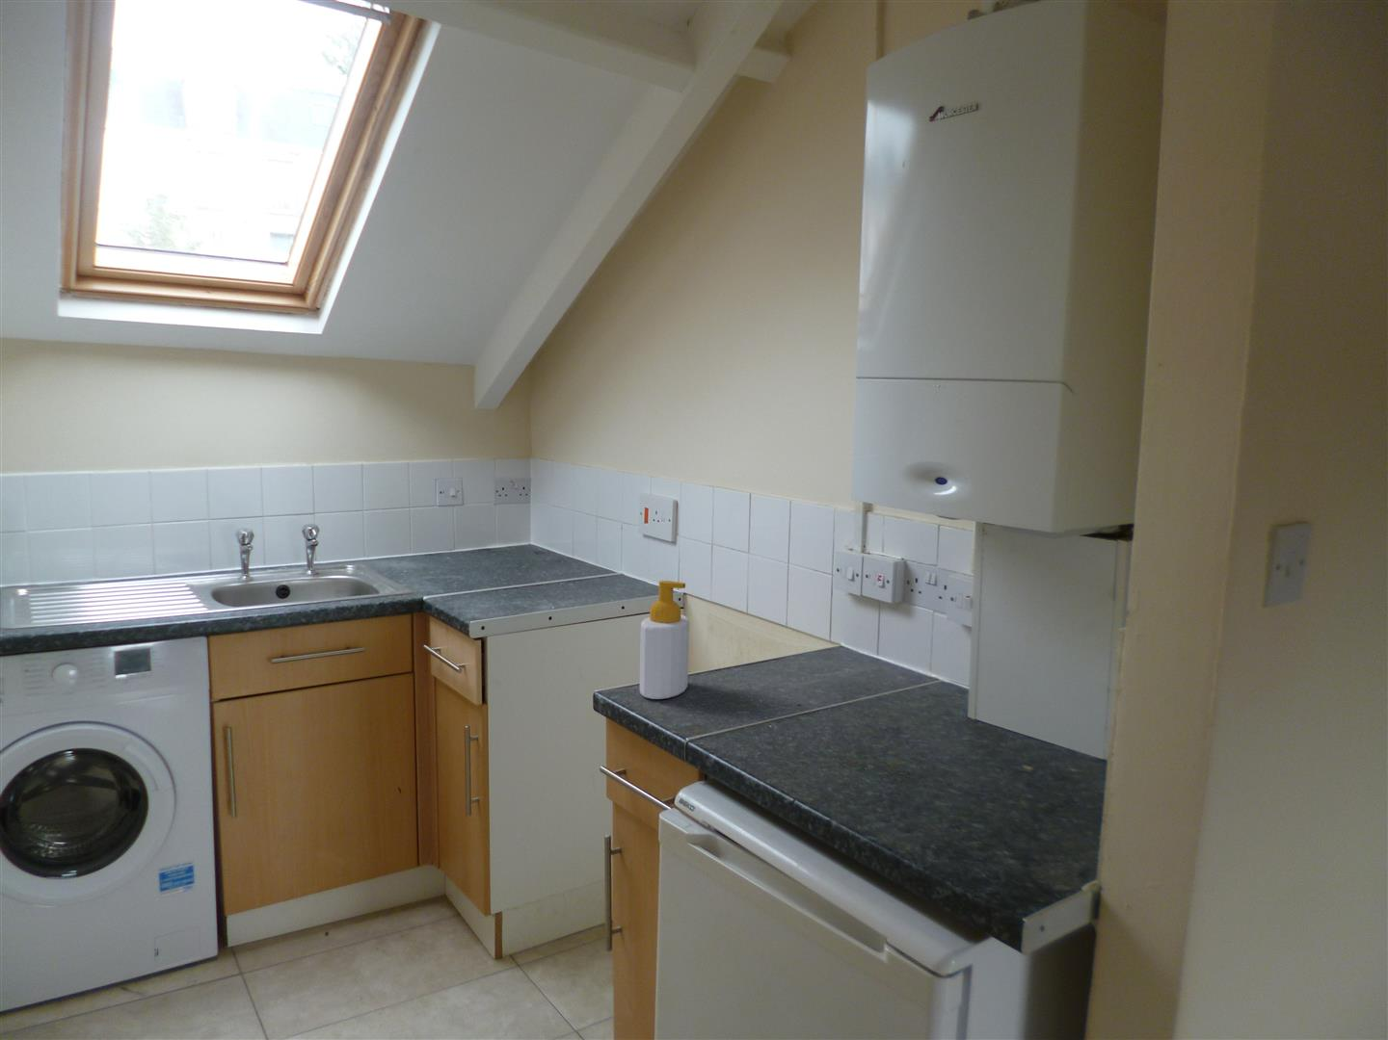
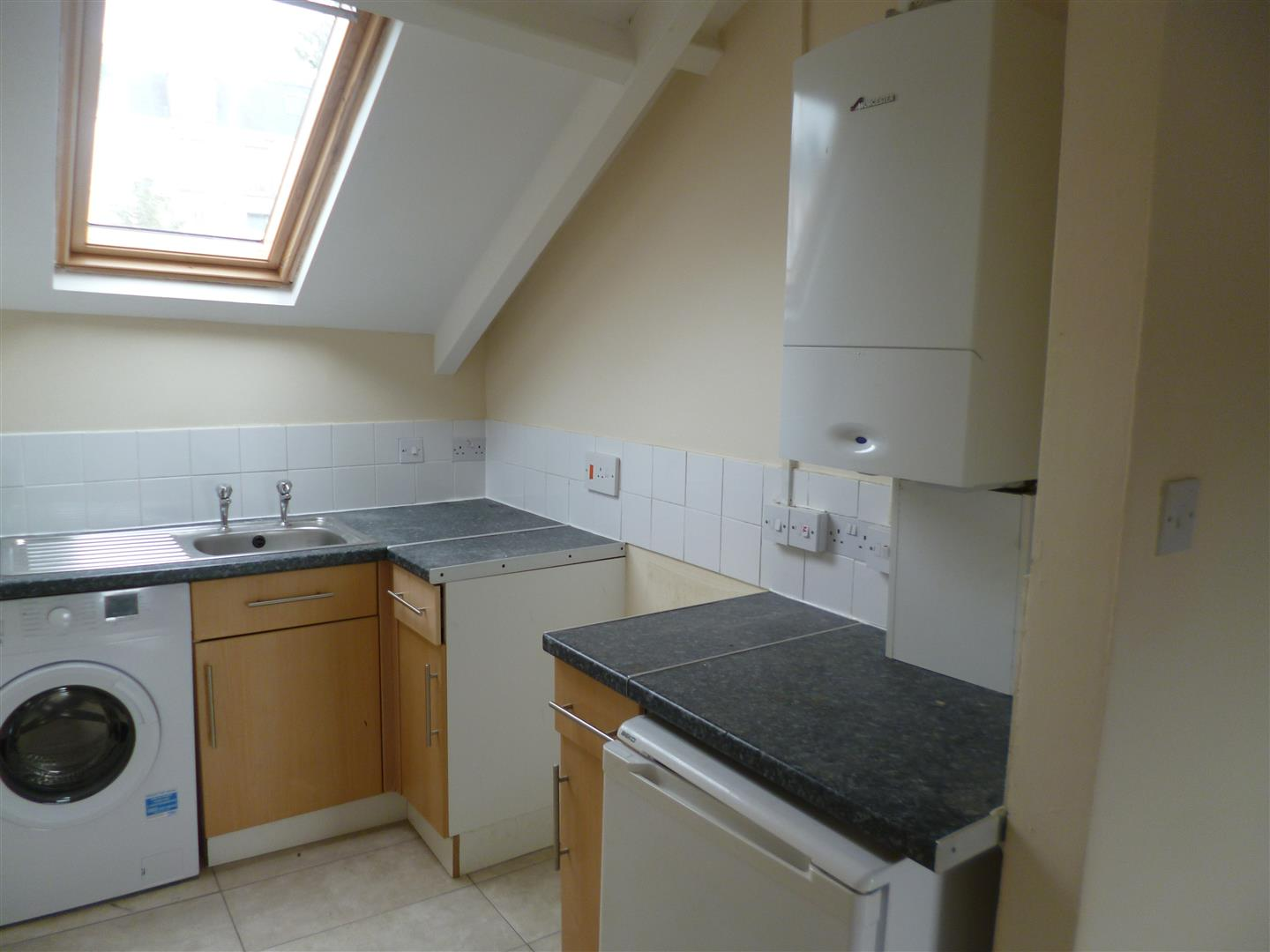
- soap bottle (664, 636)
